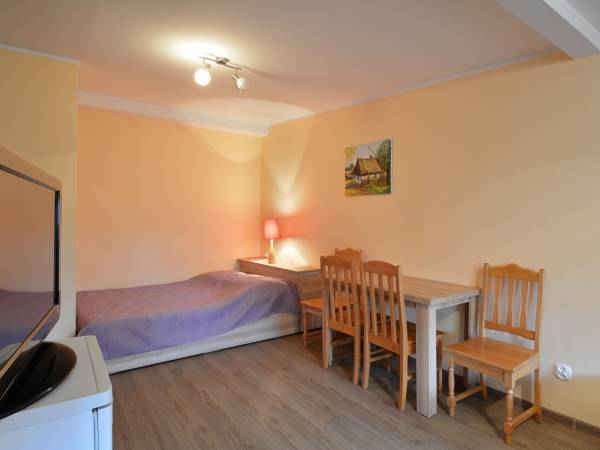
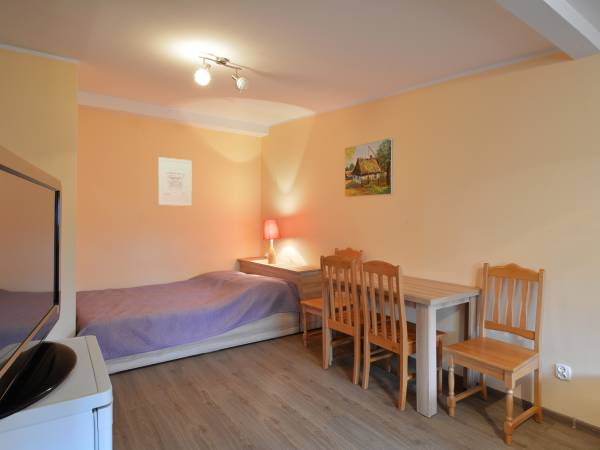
+ wall art (175, 182)
